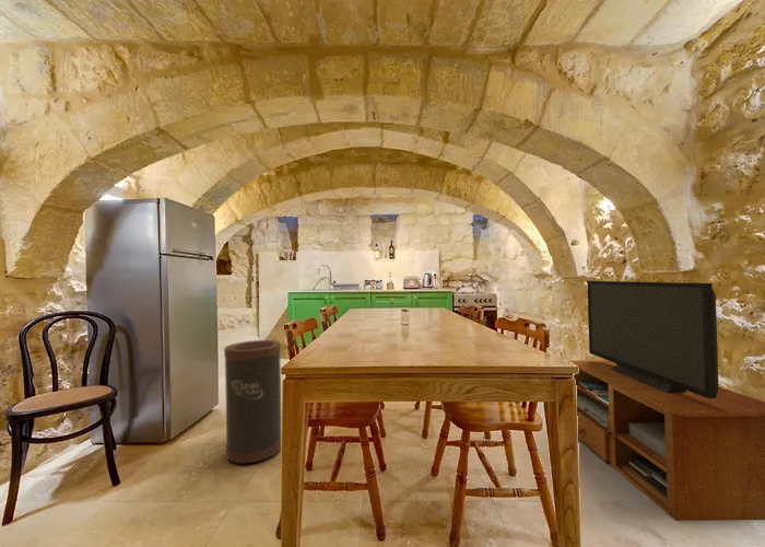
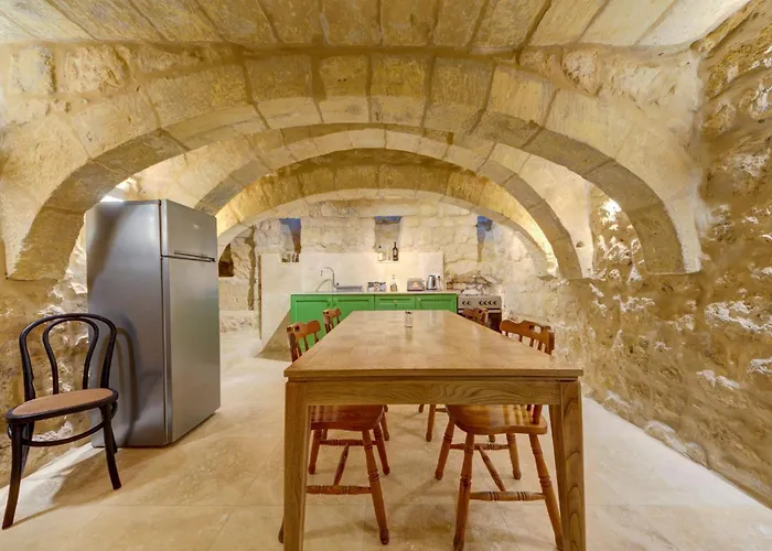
- tv stand (645, 372)
- trash can (254, 397)
